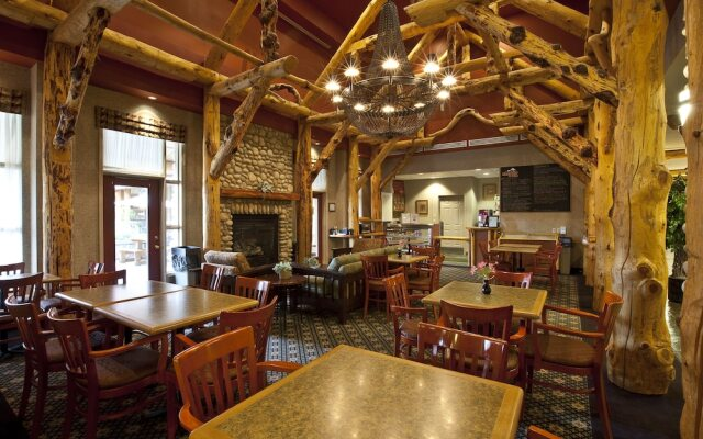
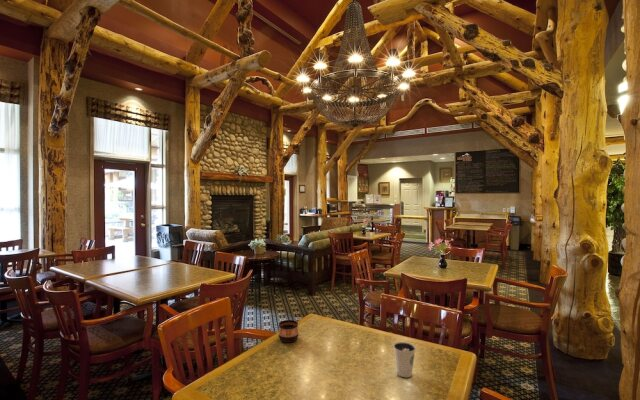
+ cup (289, 331)
+ dixie cup (404, 360)
